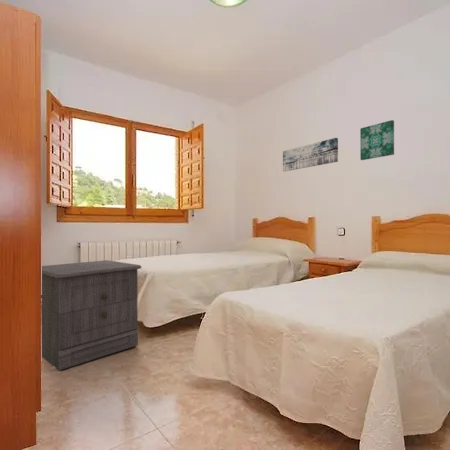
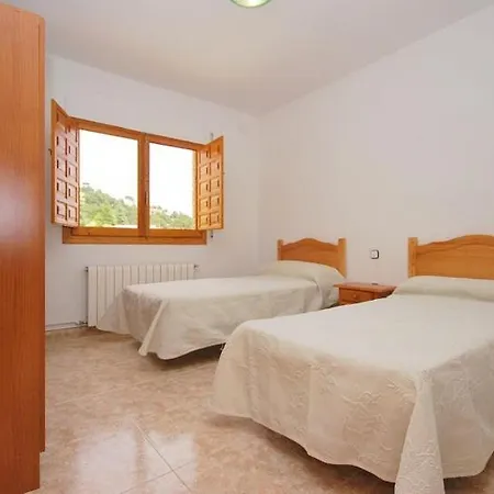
- wall art (376, 141)
- nightstand (87, 307)
- wall art (308, 156)
